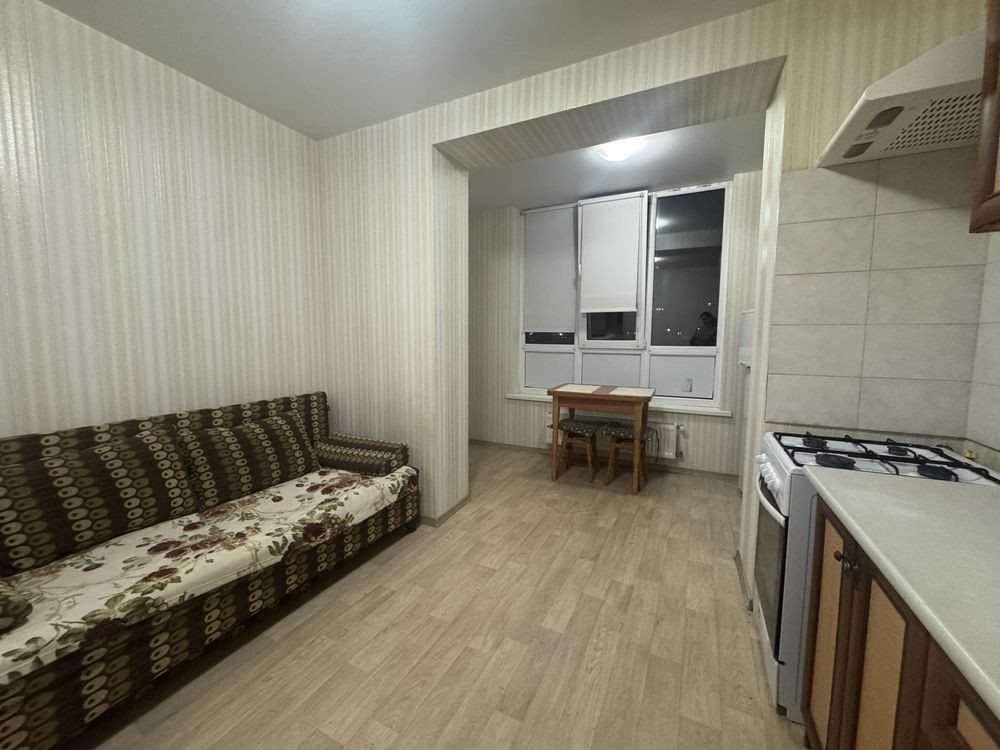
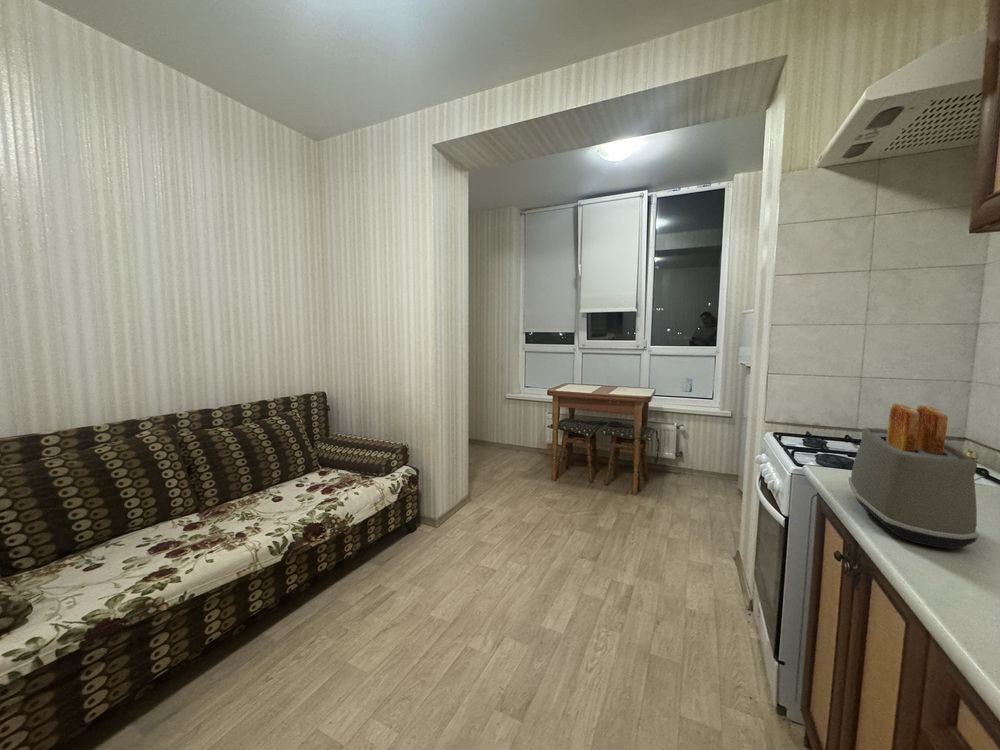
+ toaster (907, 463)
